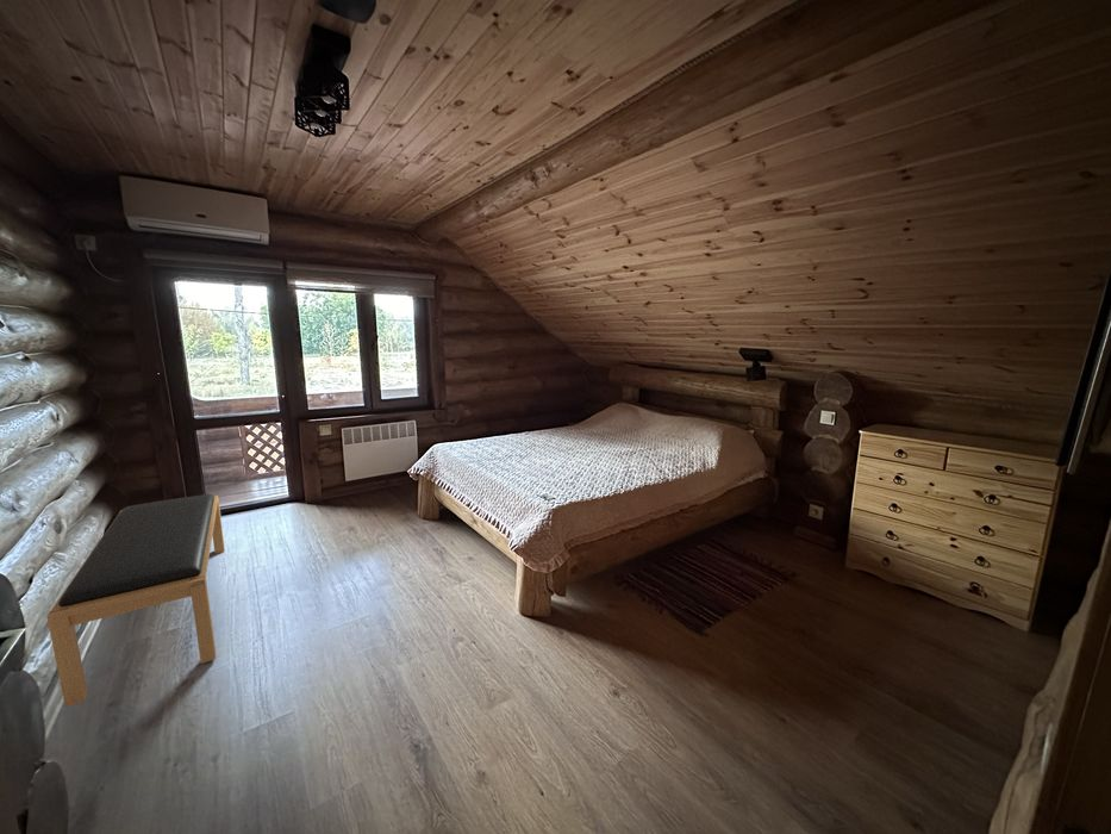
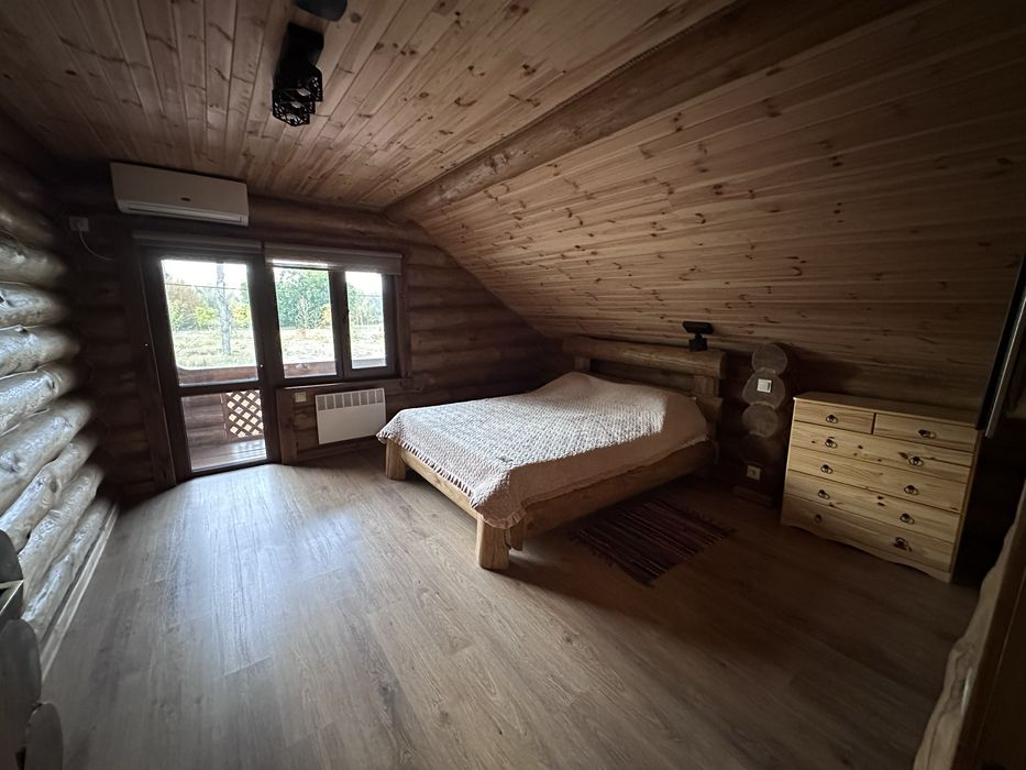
- bench (161, 568)
